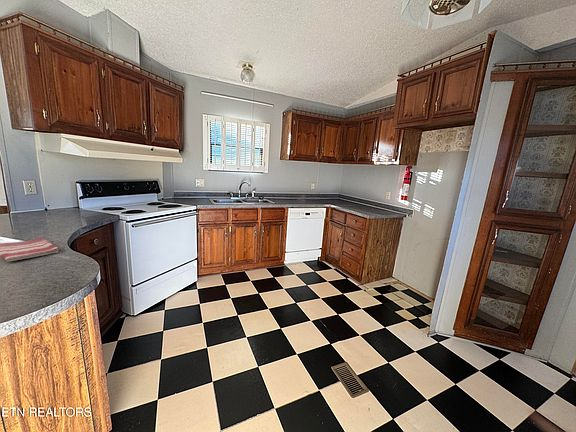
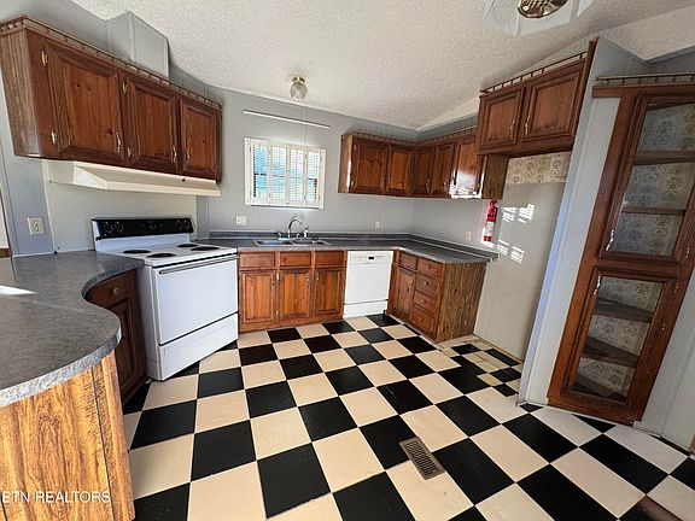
- dish towel (26, 248)
